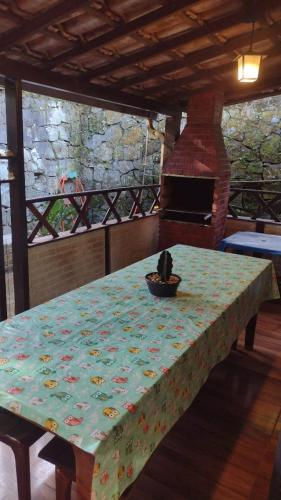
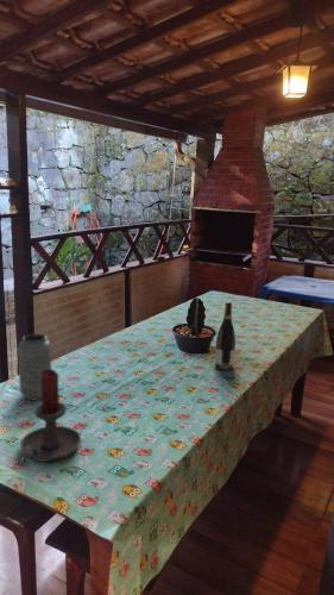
+ vase (34, 367)
+ wine bottle (226, 334)
+ candle holder (44, 413)
